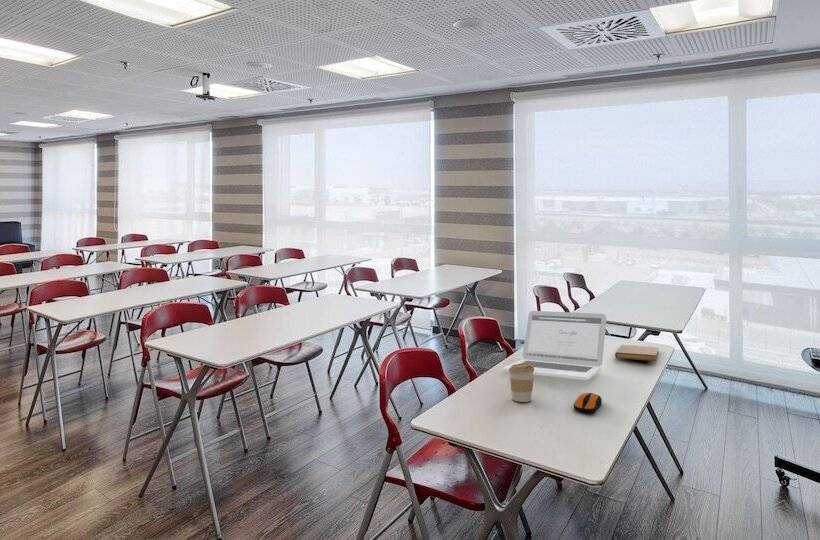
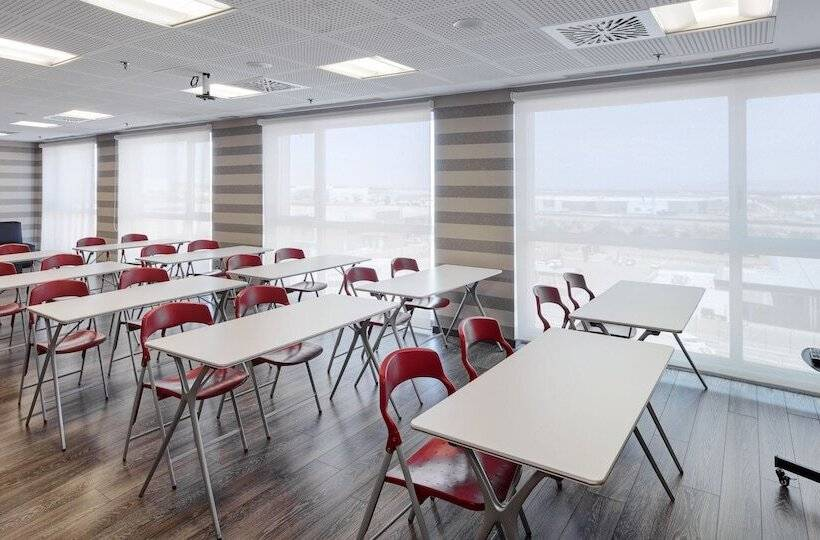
- computer mouse (588, 400)
- coffee cup (521, 381)
- laptop (555, 342)
- notebook (637, 352)
